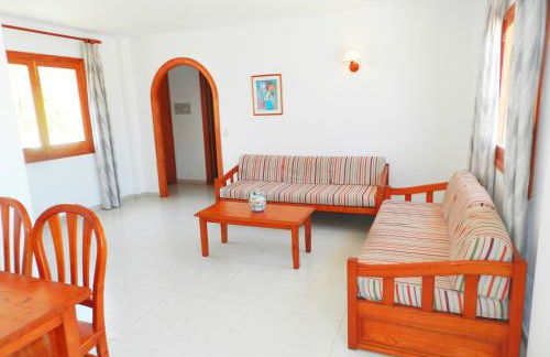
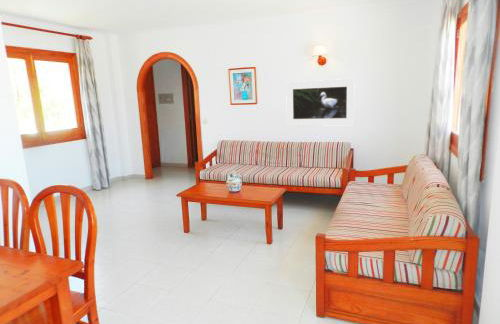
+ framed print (319, 103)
